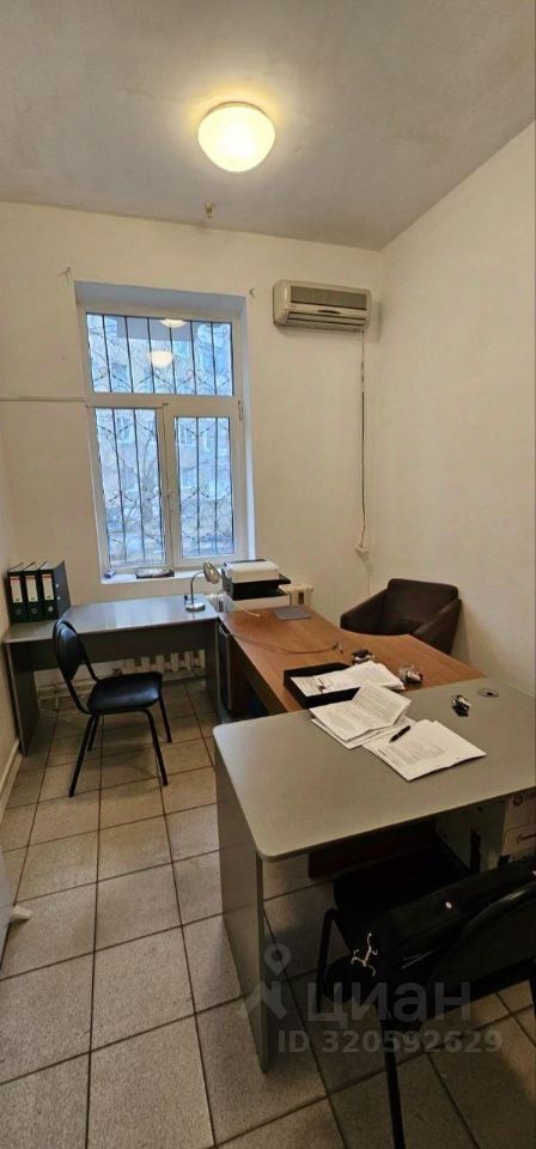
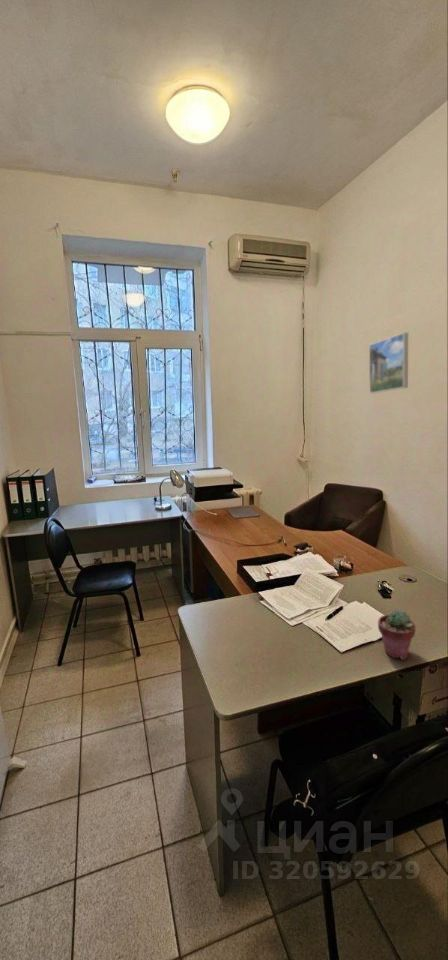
+ potted succulent (396, 631)
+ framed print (387, 365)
